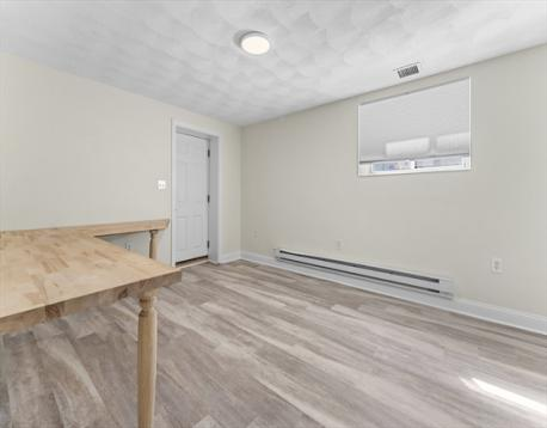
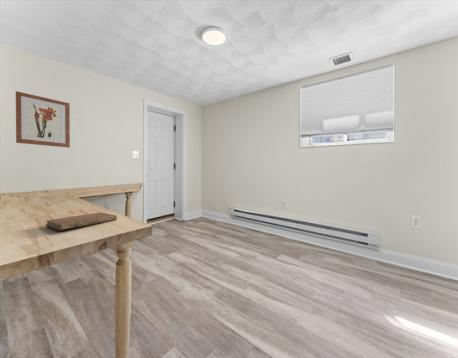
+ notebook (83, 220)
+ wall art (44, 121)
